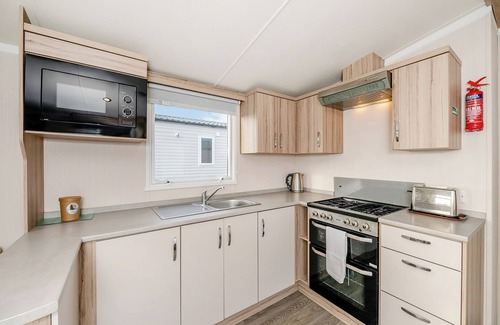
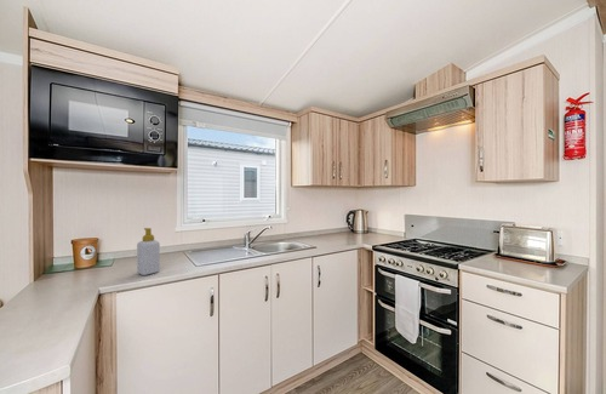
+ soap bottle (148, 250)
